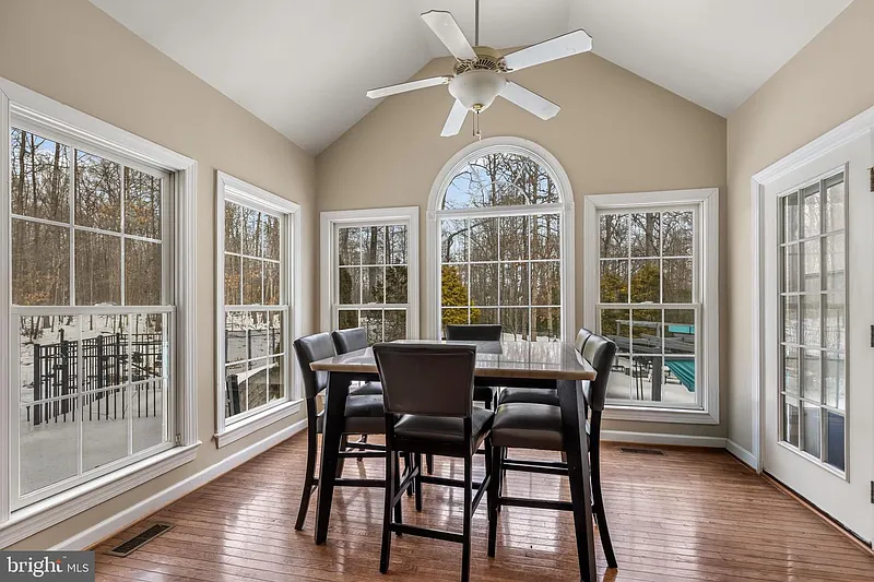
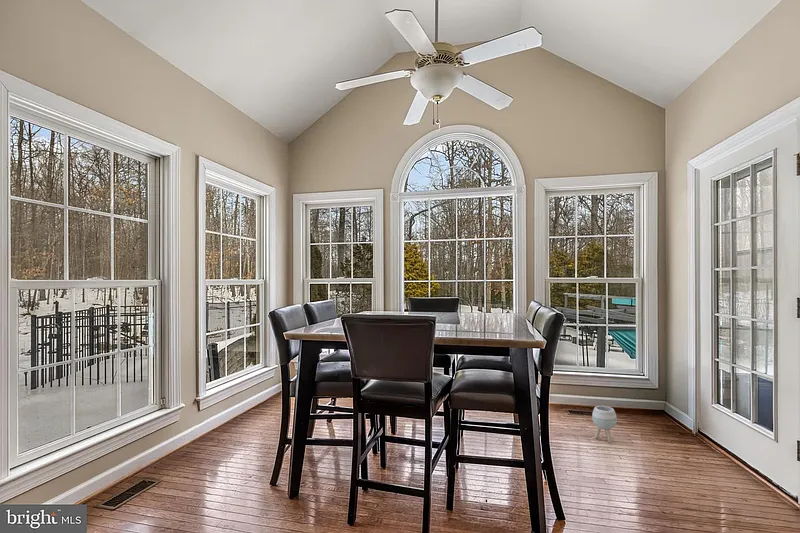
+ planter (604, 423)
